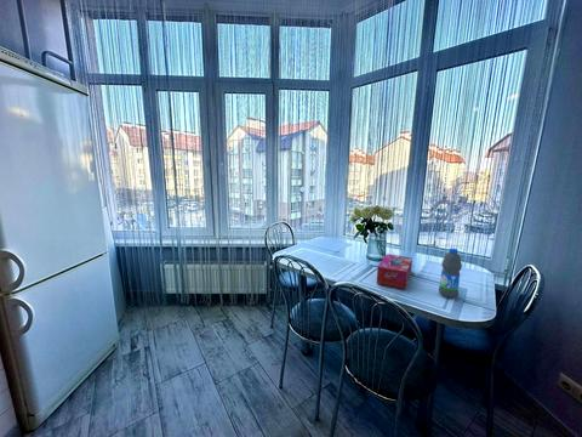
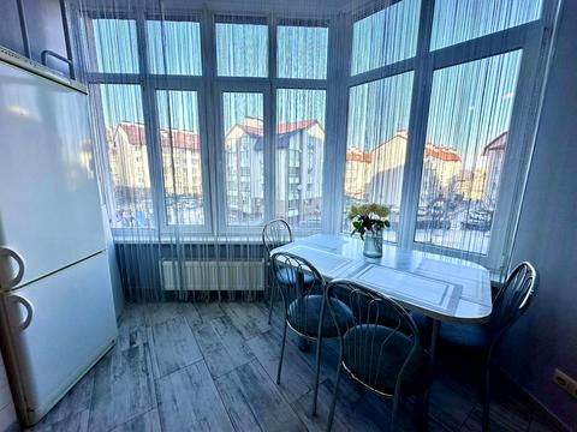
- tissue box (395, 269)
- water bottle (450, 272)
